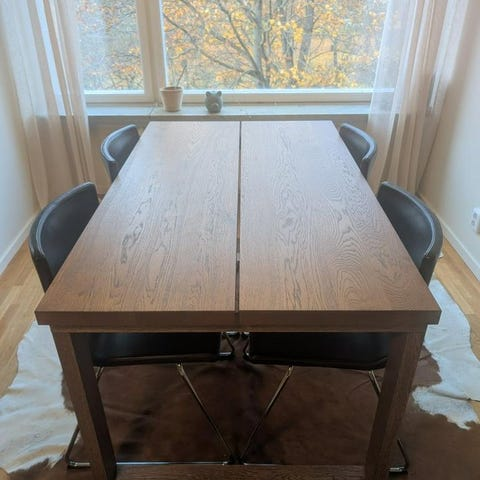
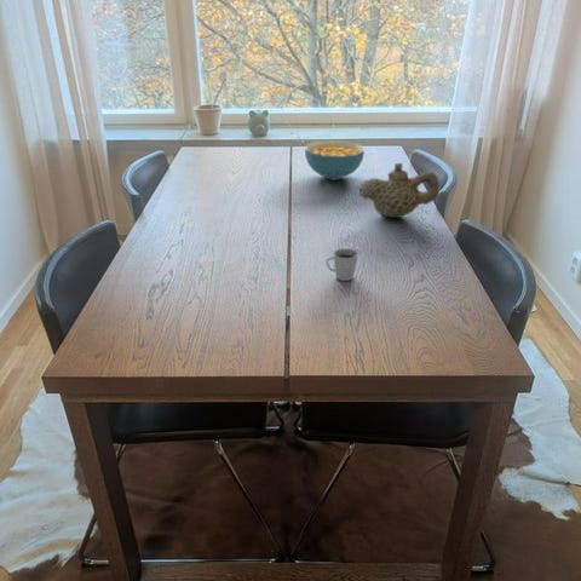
+ cup (341, 257)
+ teapot (397, 190)
+ cereal bowl (334, 162)
